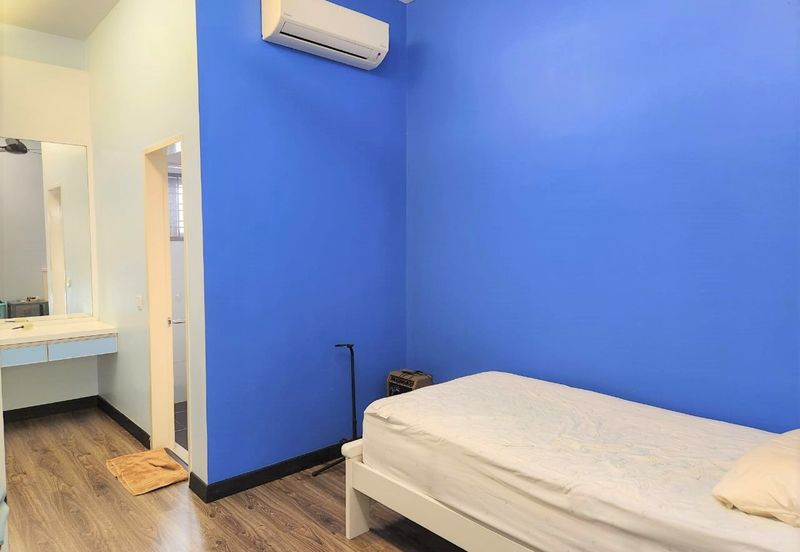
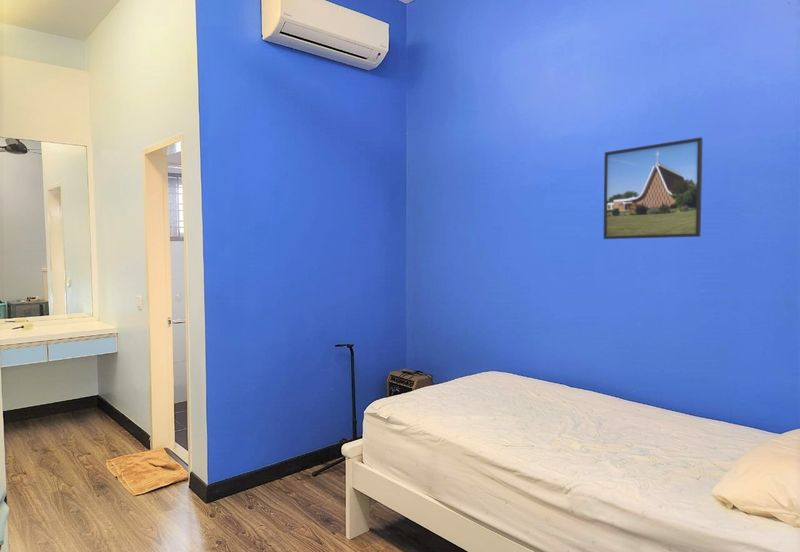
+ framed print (649, 191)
